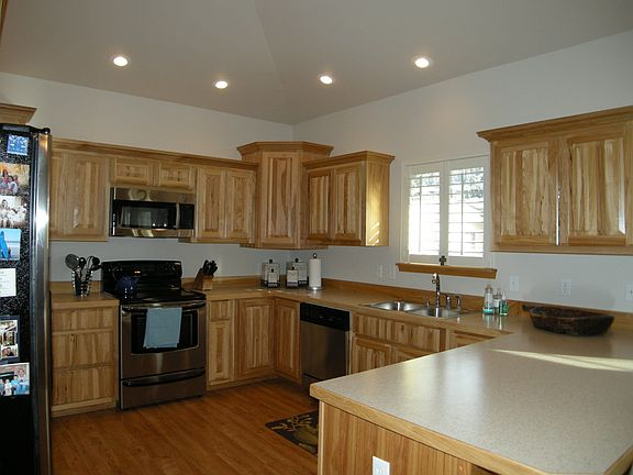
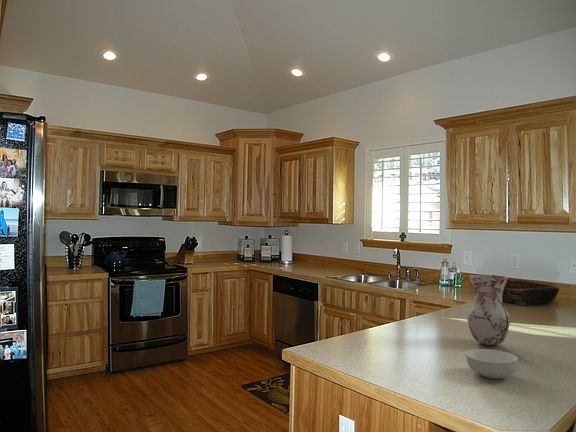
+ vase (488, 310)
+ cereal bowl (491, 364)
